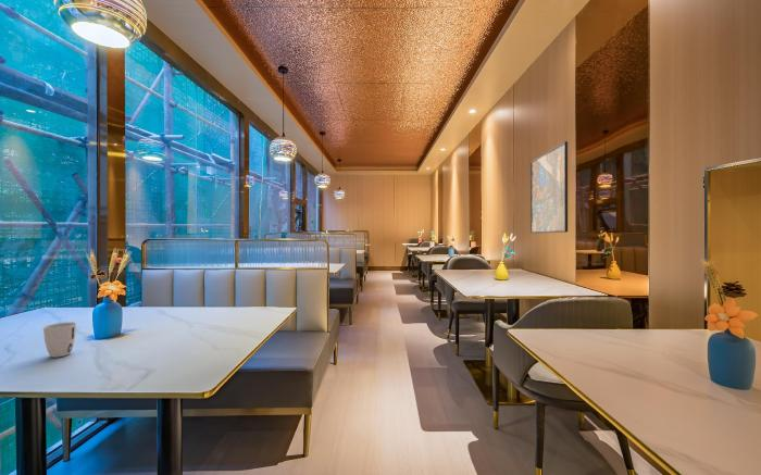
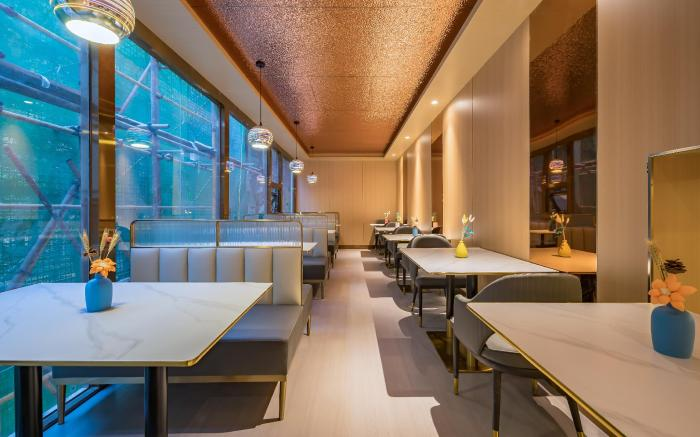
- cup (60, 339)
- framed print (547, 192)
